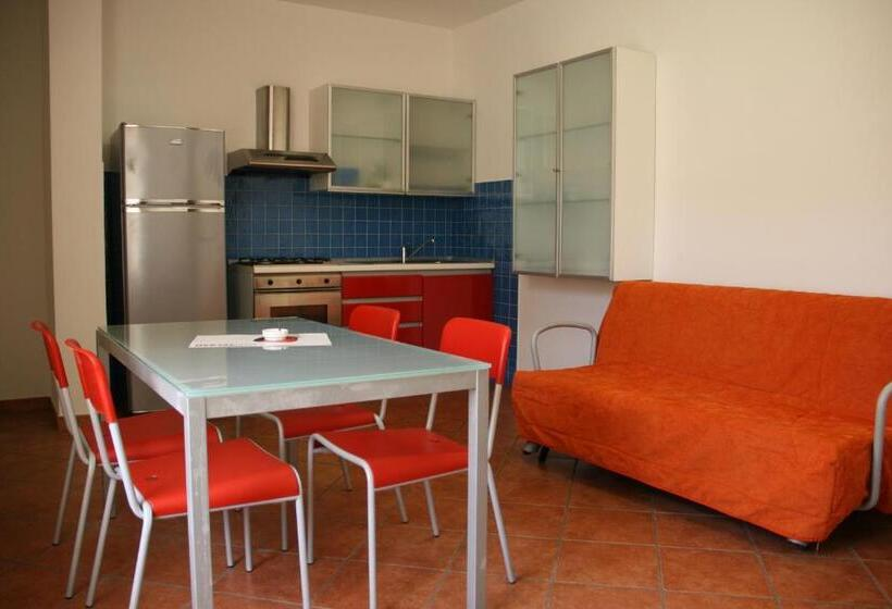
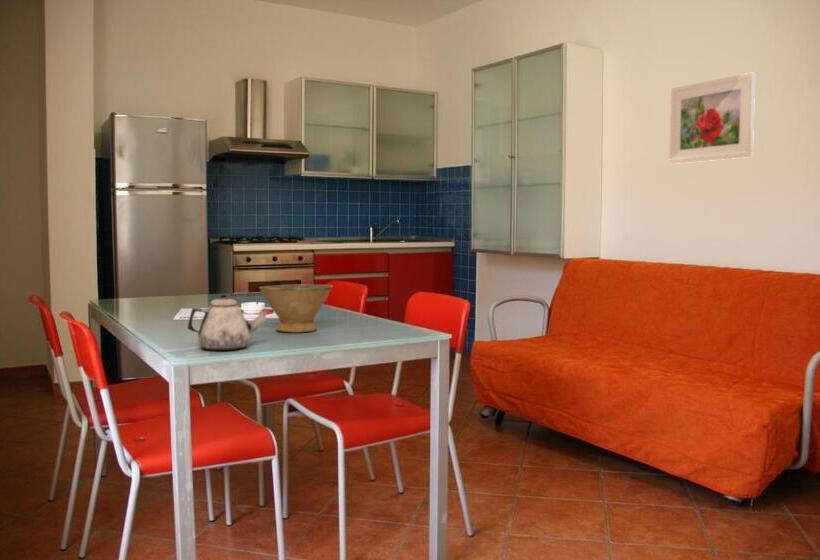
+ bowl (296, 307)
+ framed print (709, 120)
+ teapot (229, 320)
